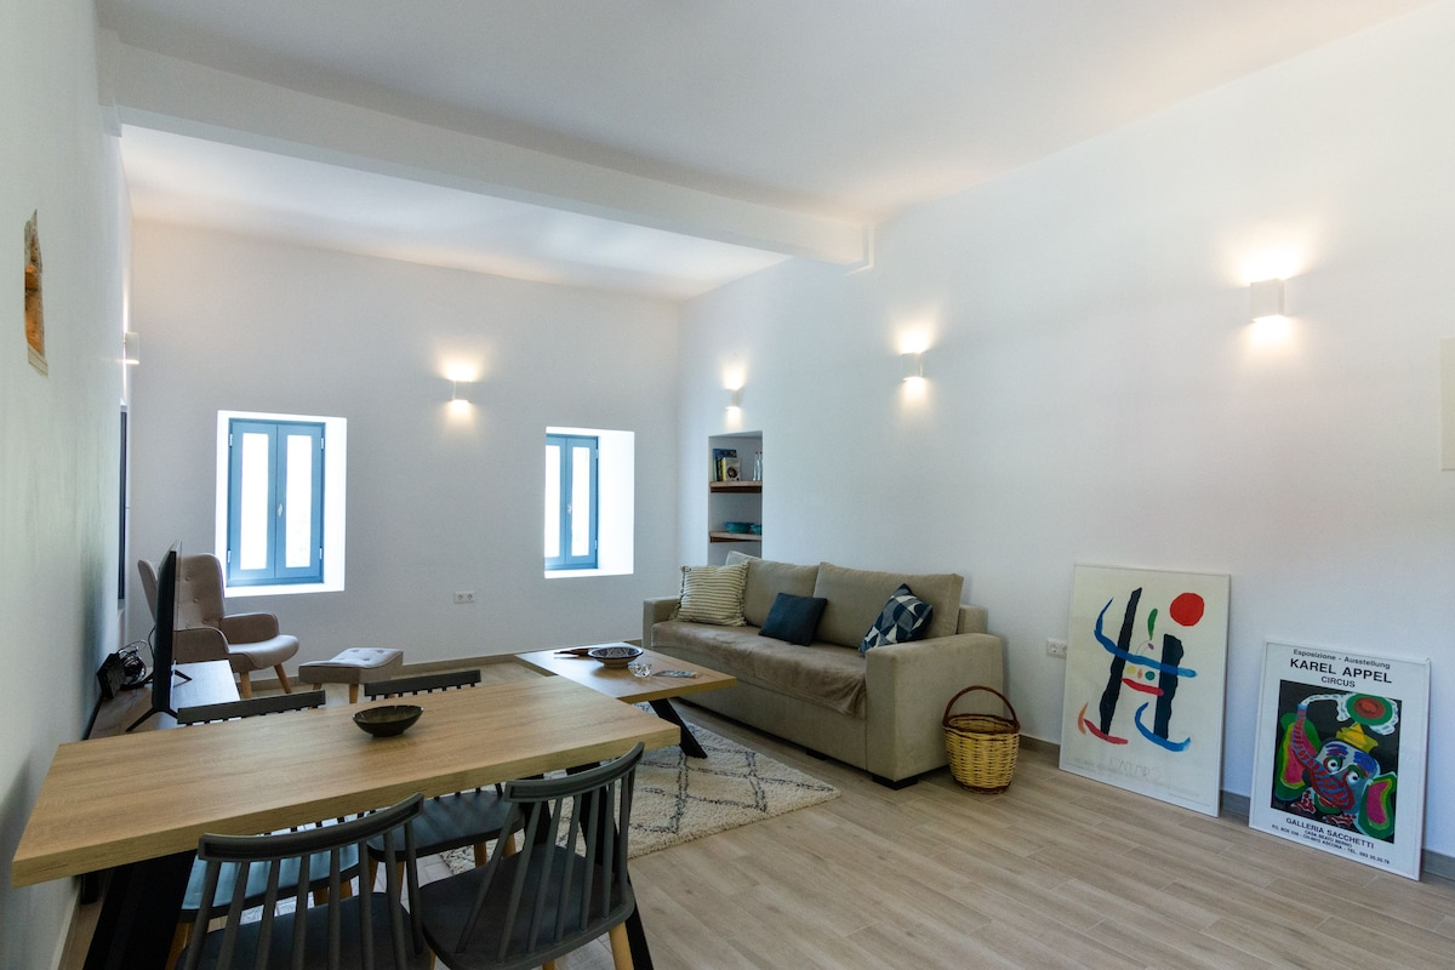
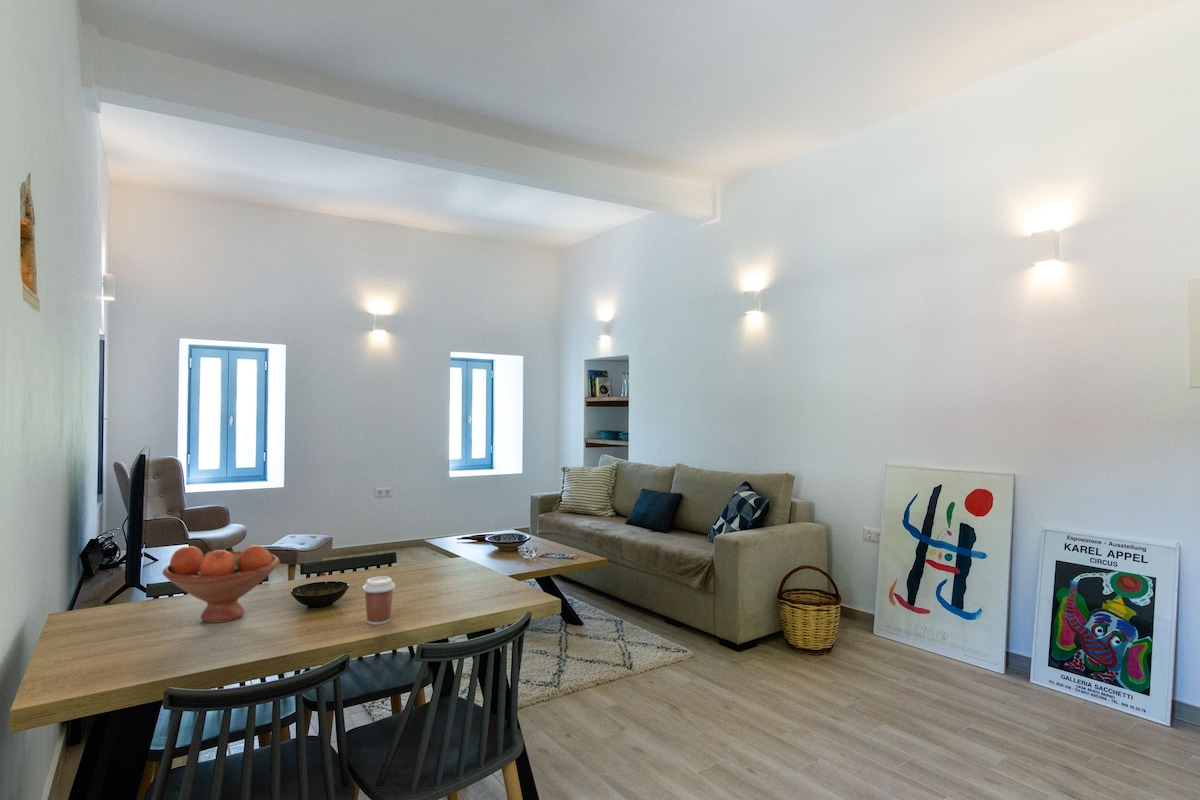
+ fruit bowl (223, 579)
+ coffee cup (378, 600)
